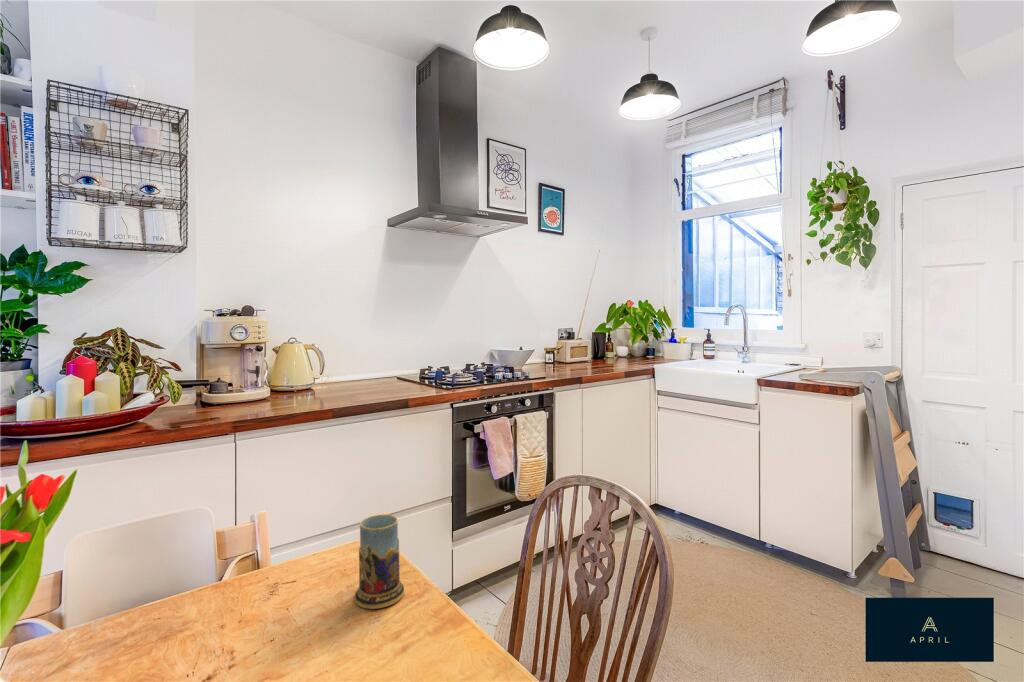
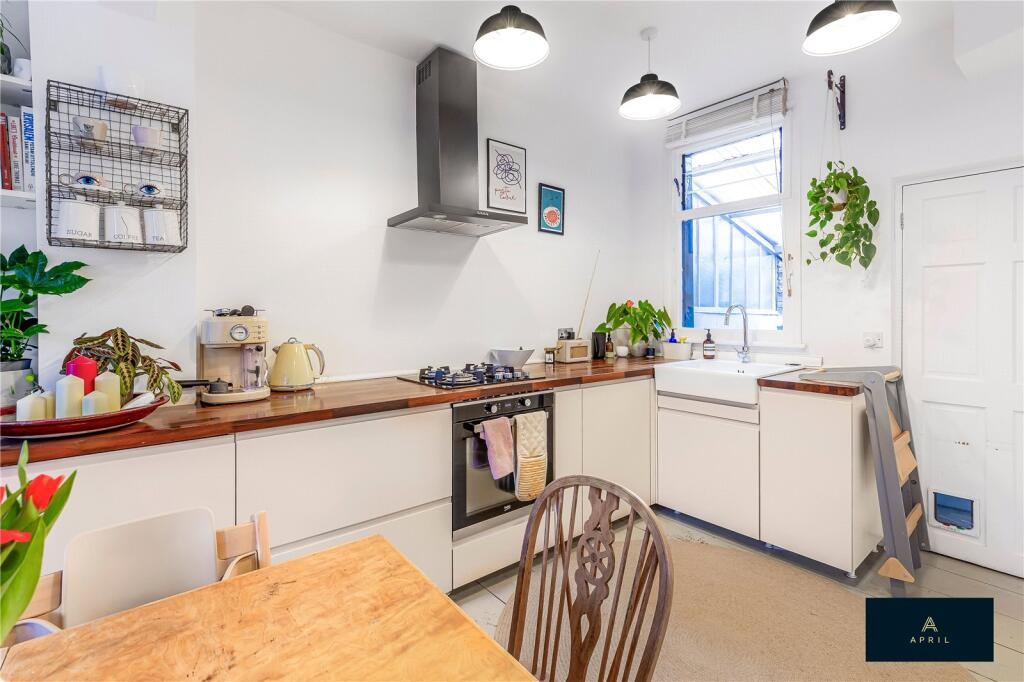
- mug (377, 561)
